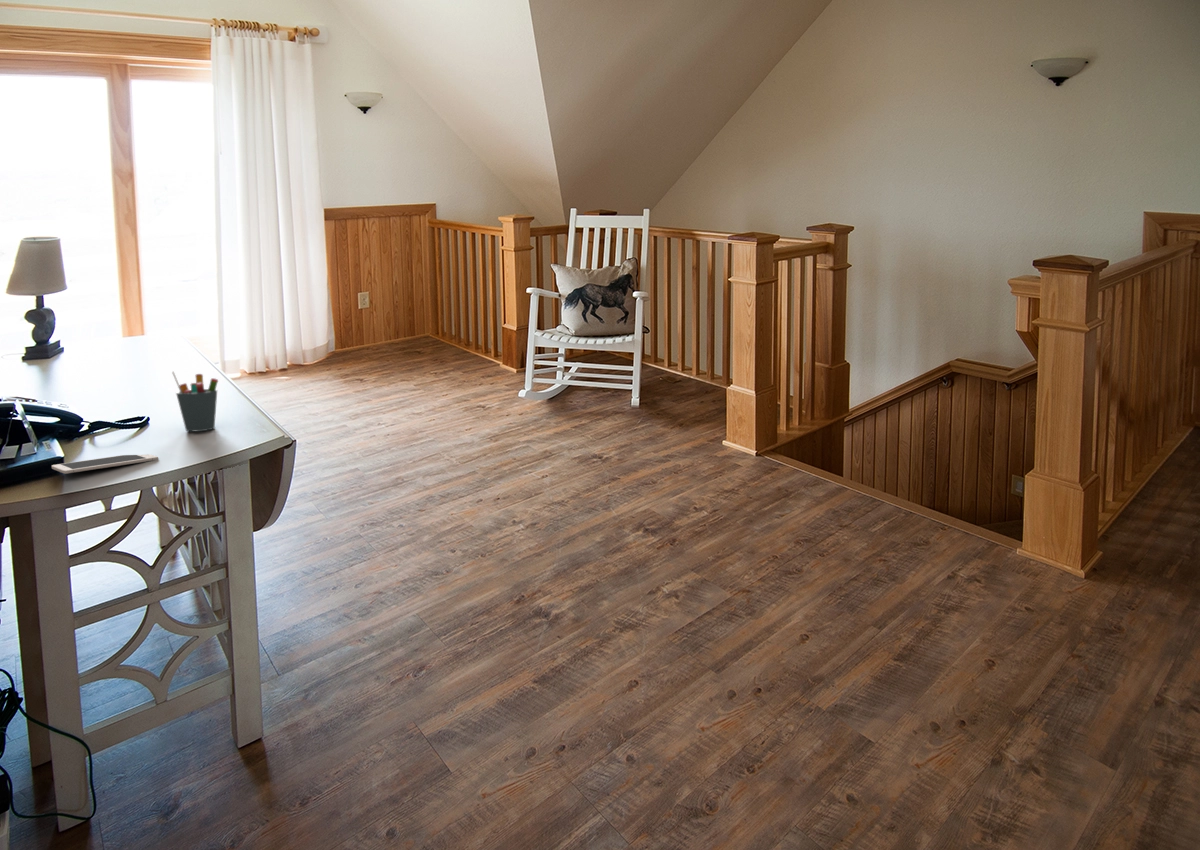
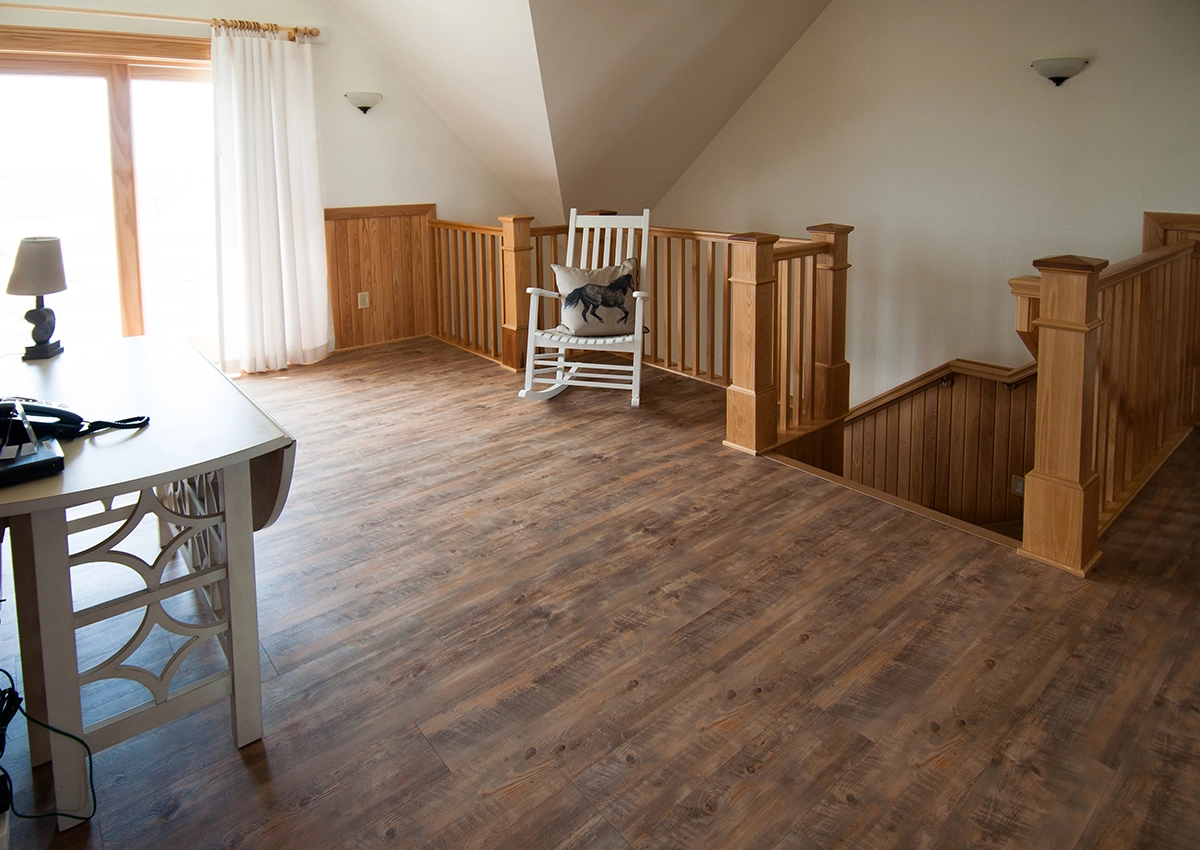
- pen holder (197, 399)
- cell phone (106, 462)
